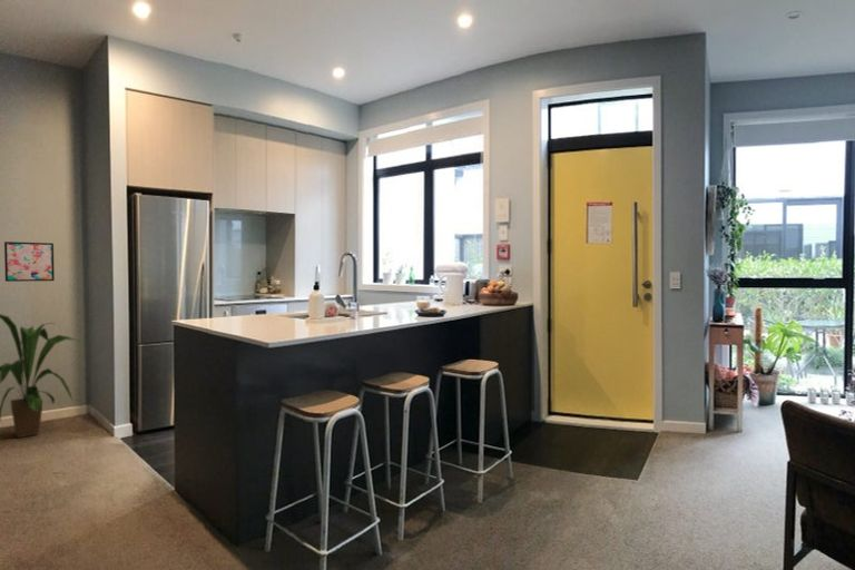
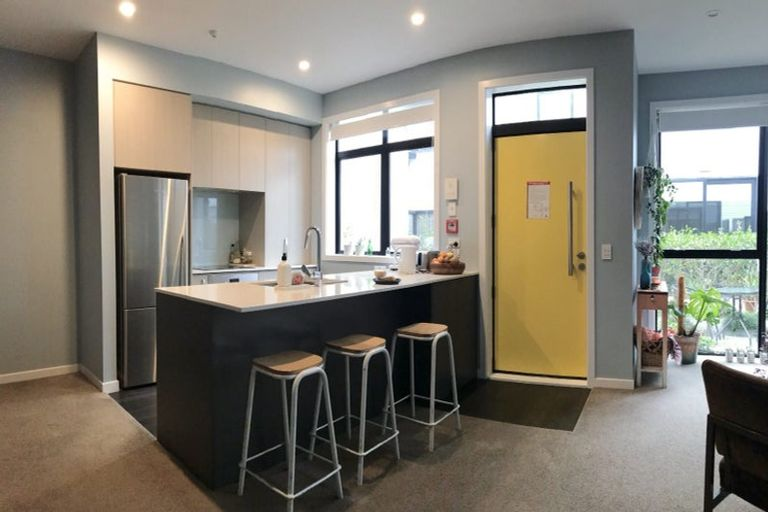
- wall art (29, 262)
- house plant (40, 372)
